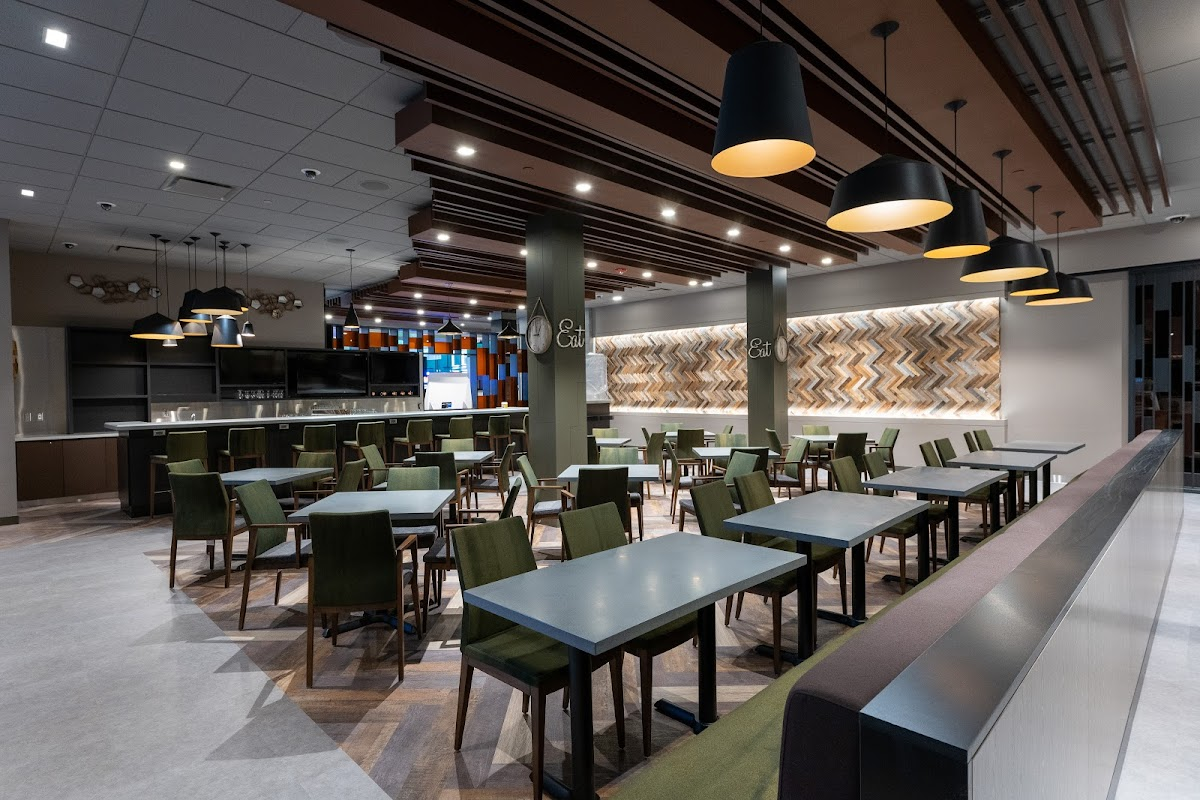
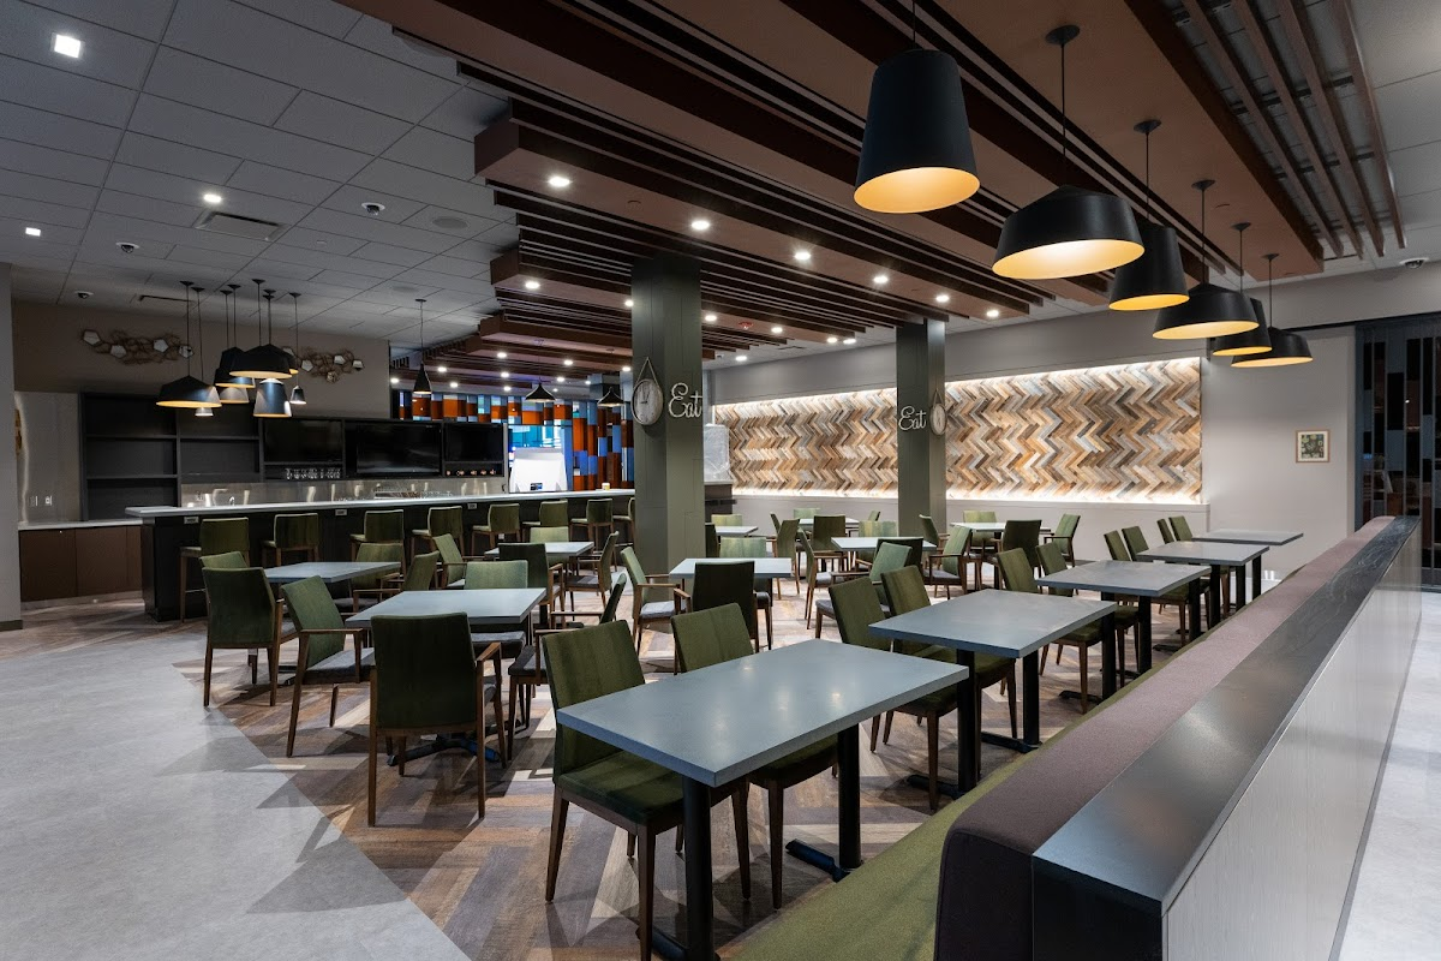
+ wall art (1313, 446)
